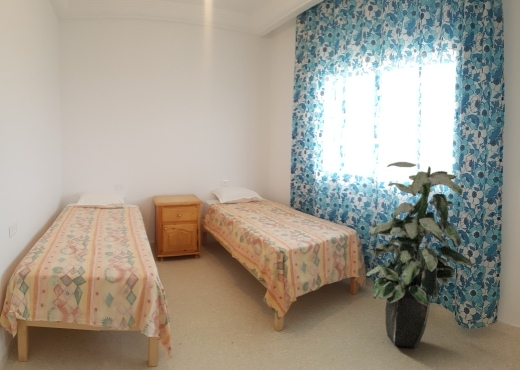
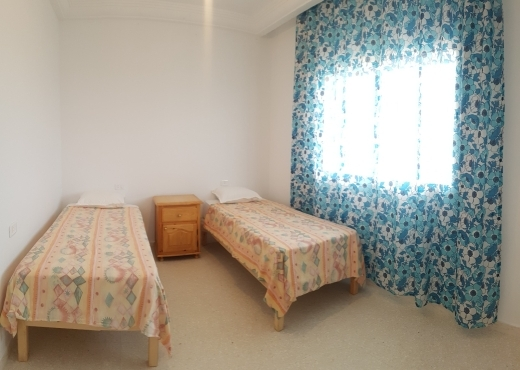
- indoor plant (410, 252)
